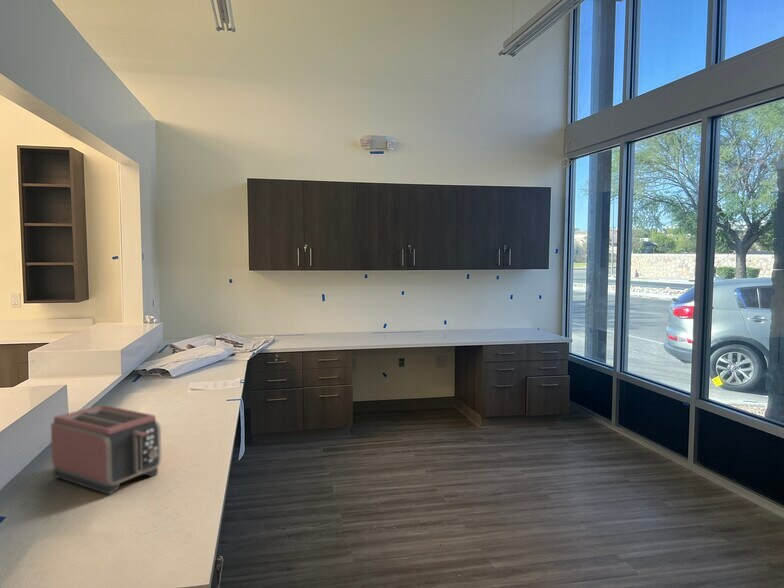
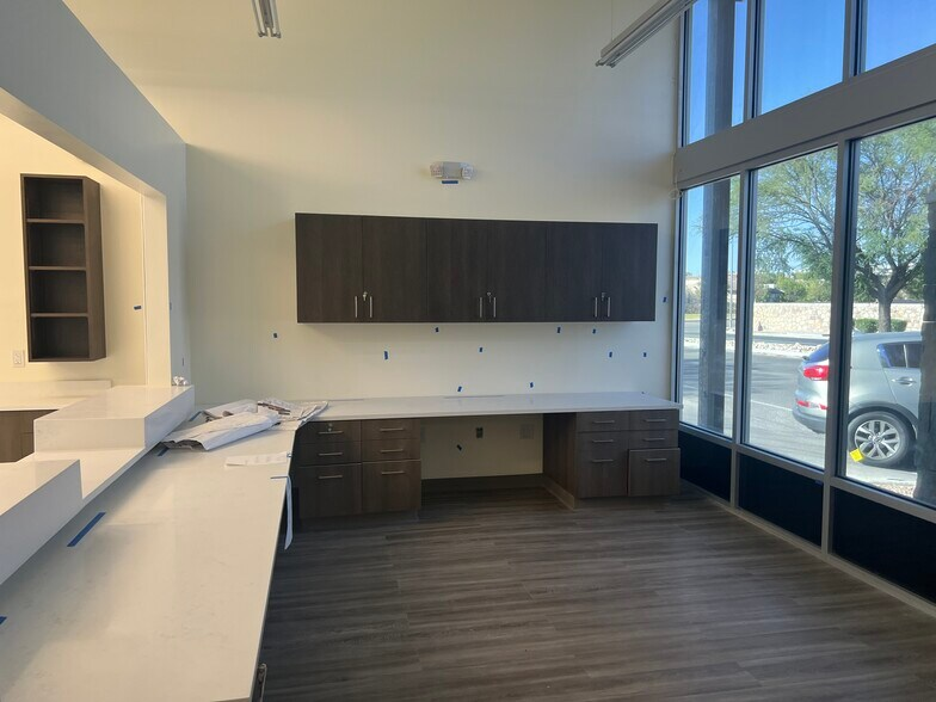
- toaster (109, 447)
